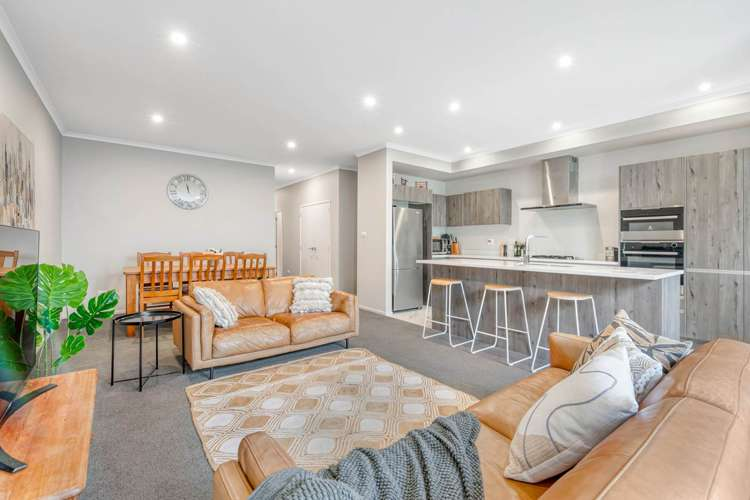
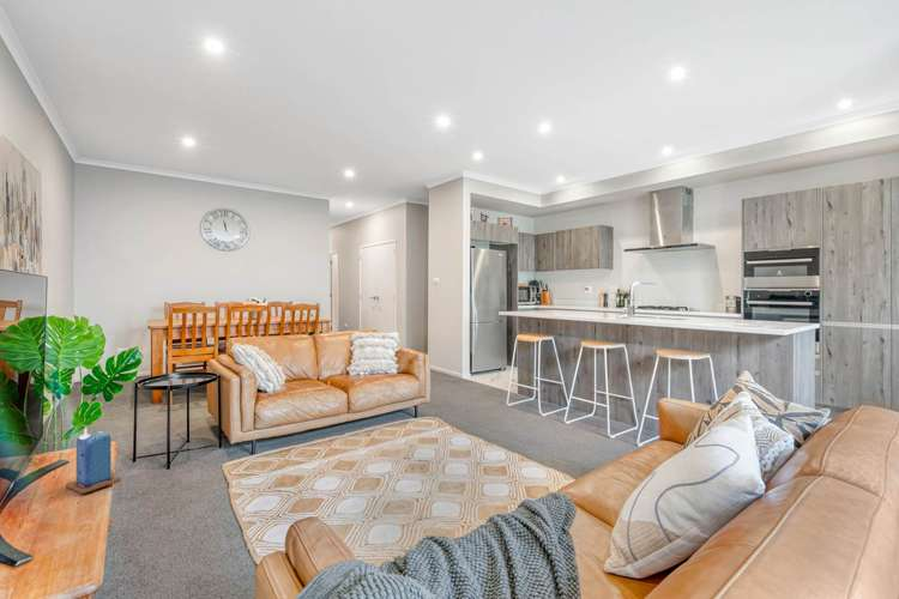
+ candle (92, 456)
